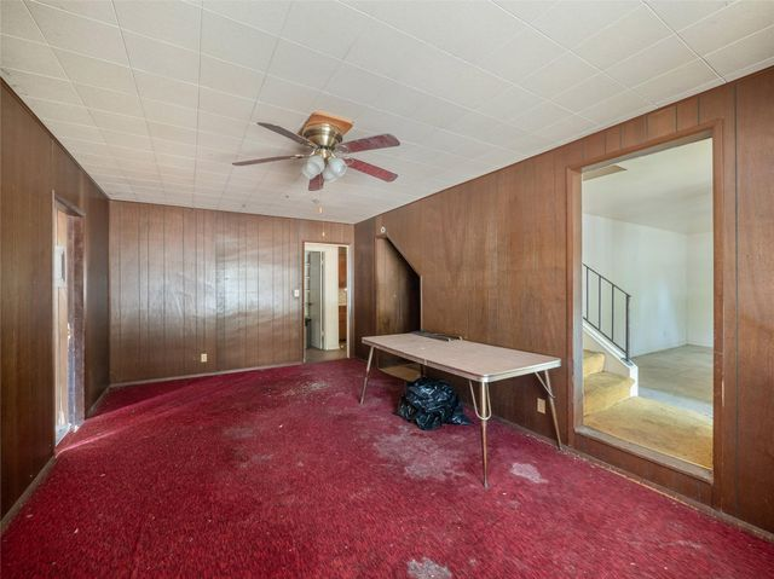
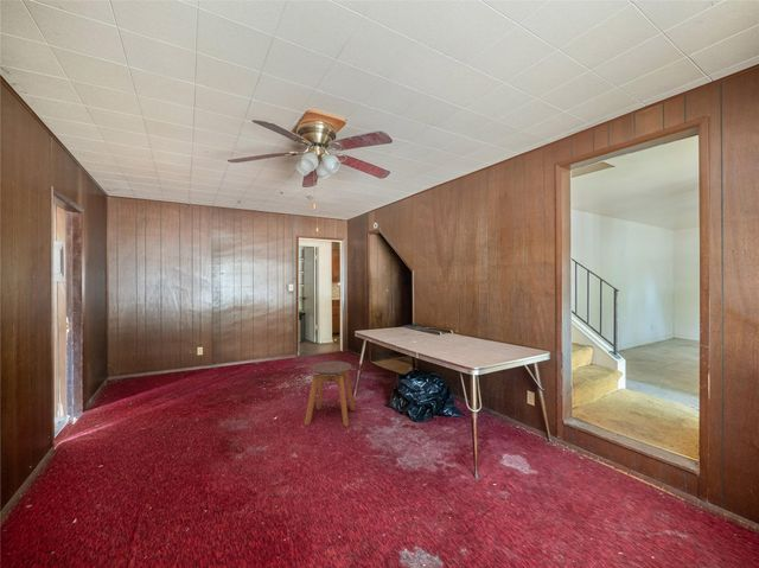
+ stool (339, 390)
